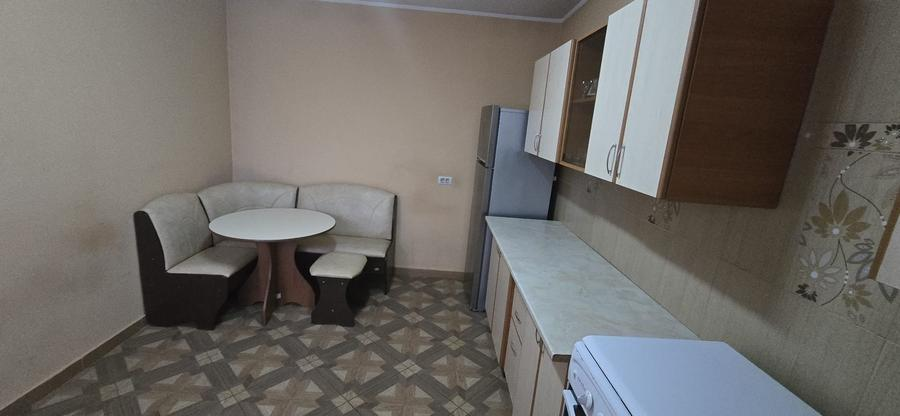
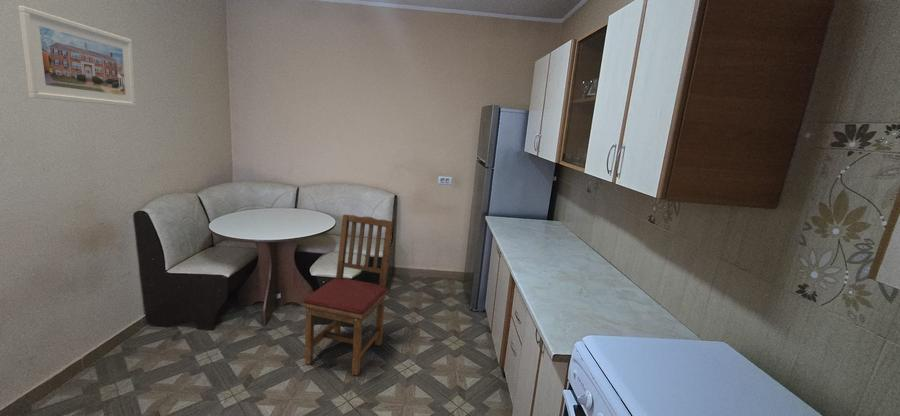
+ dining chair (350, 289)
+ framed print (86, 64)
